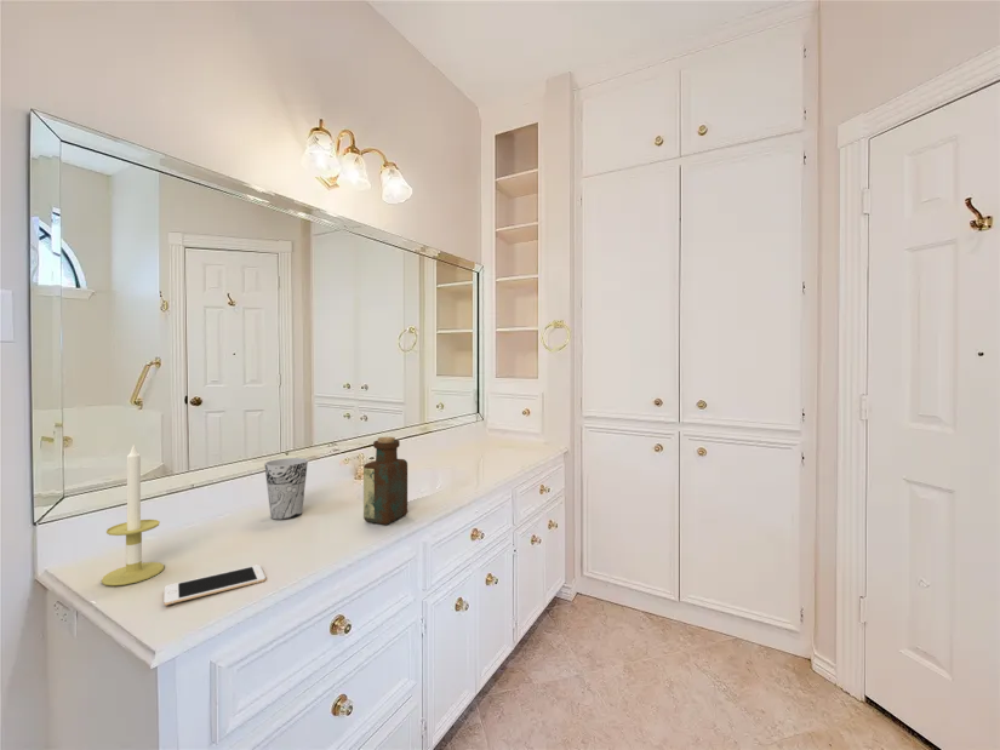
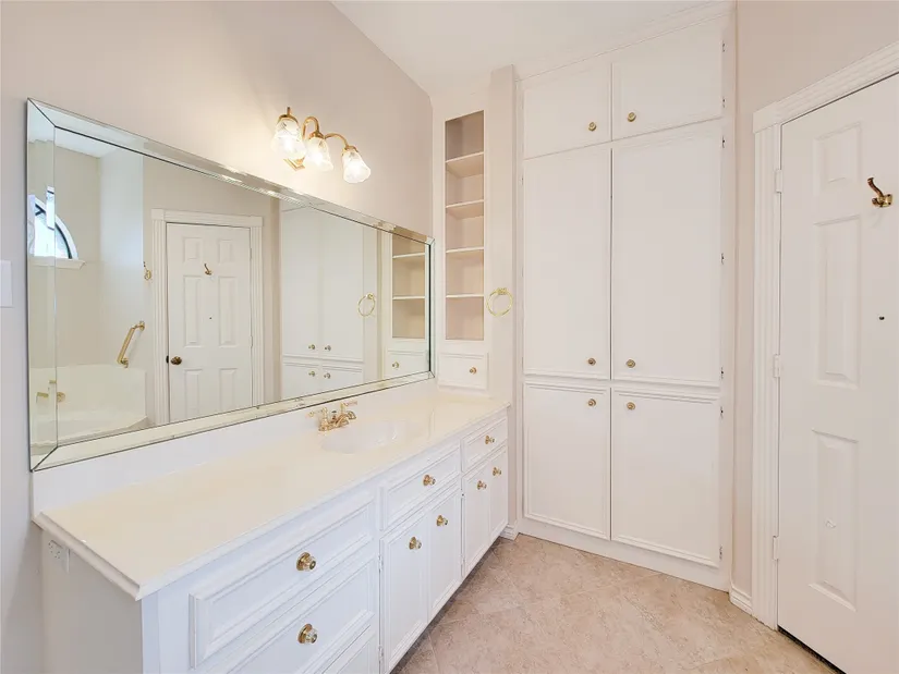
- bottle (385, 477)
- cup (286, 487)
- candle (133, 508)
- cell phone (216, 583)
